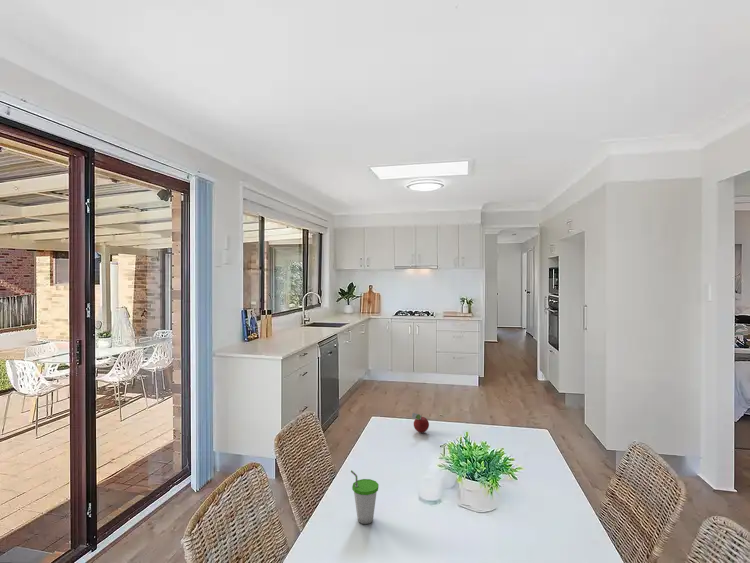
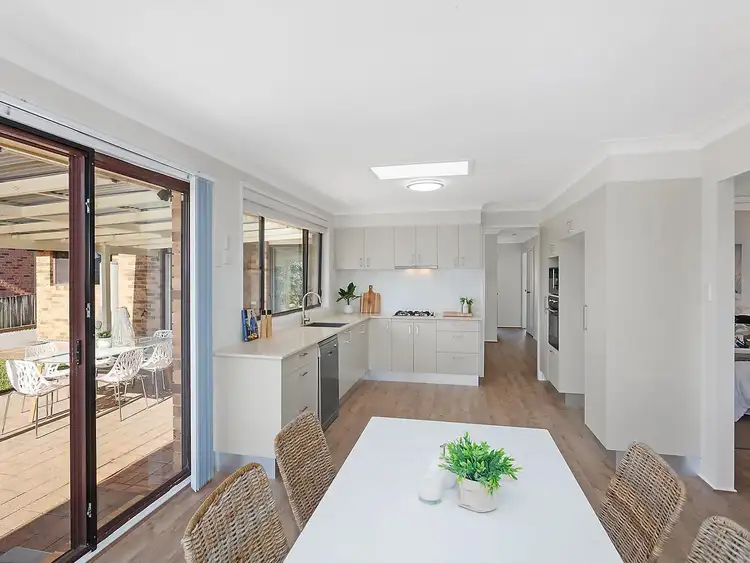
- cup (365, 494)
- fruit (420, 422)
